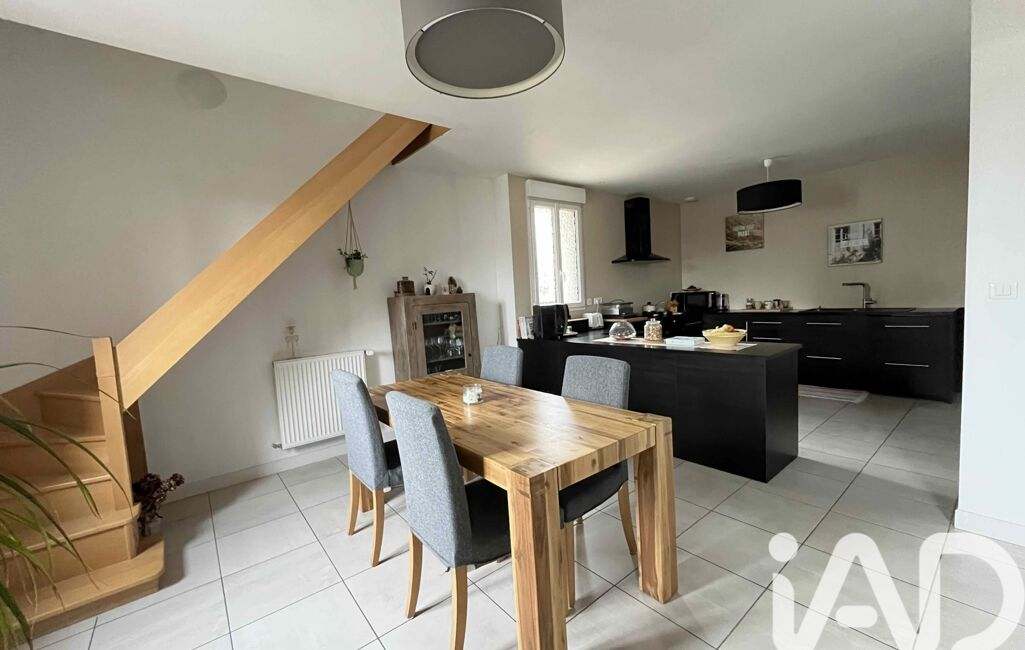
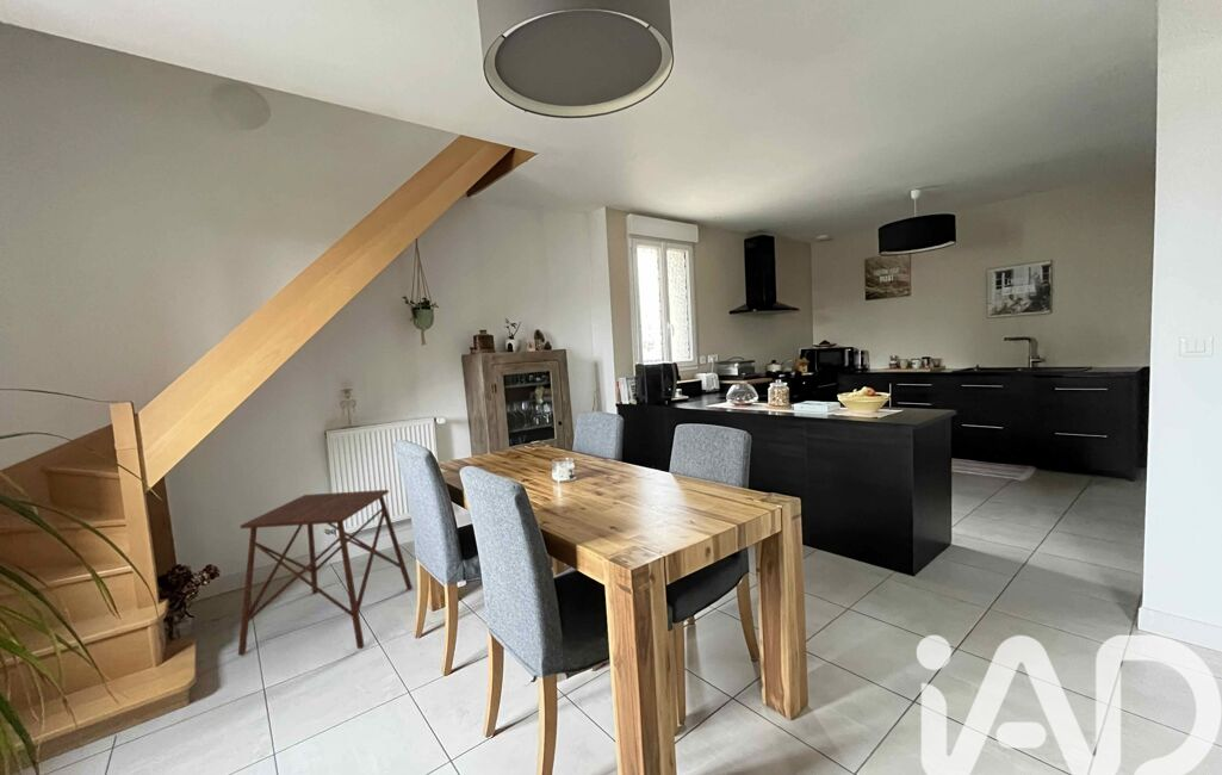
+ side table (327, 560)
